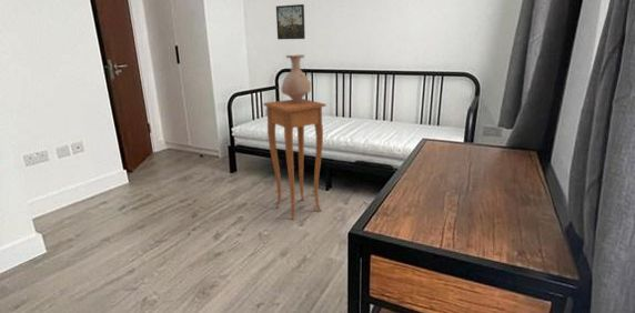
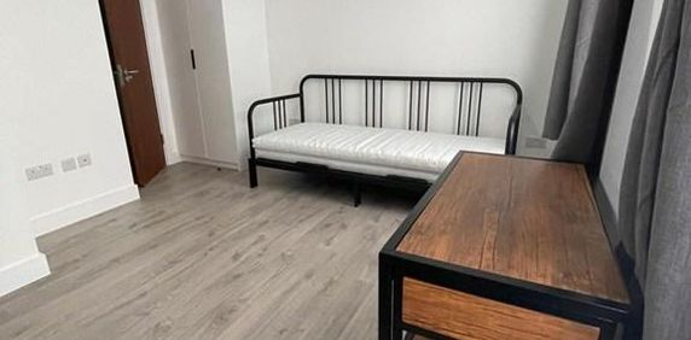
- side table (299, 159)
- vase (295, 78)
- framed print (290, 22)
